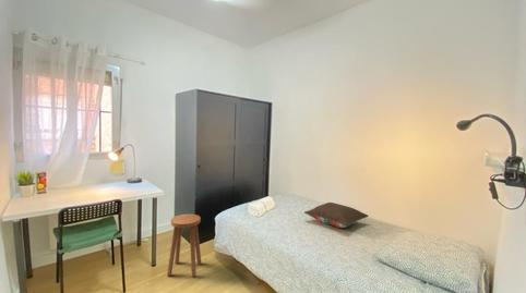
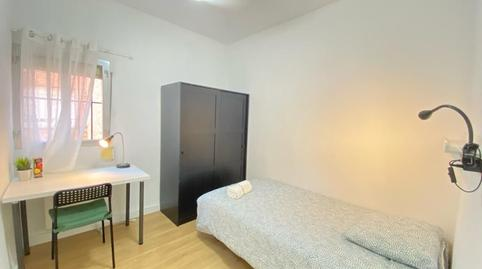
- pillow (335, 213)
- stool (190, 244)
